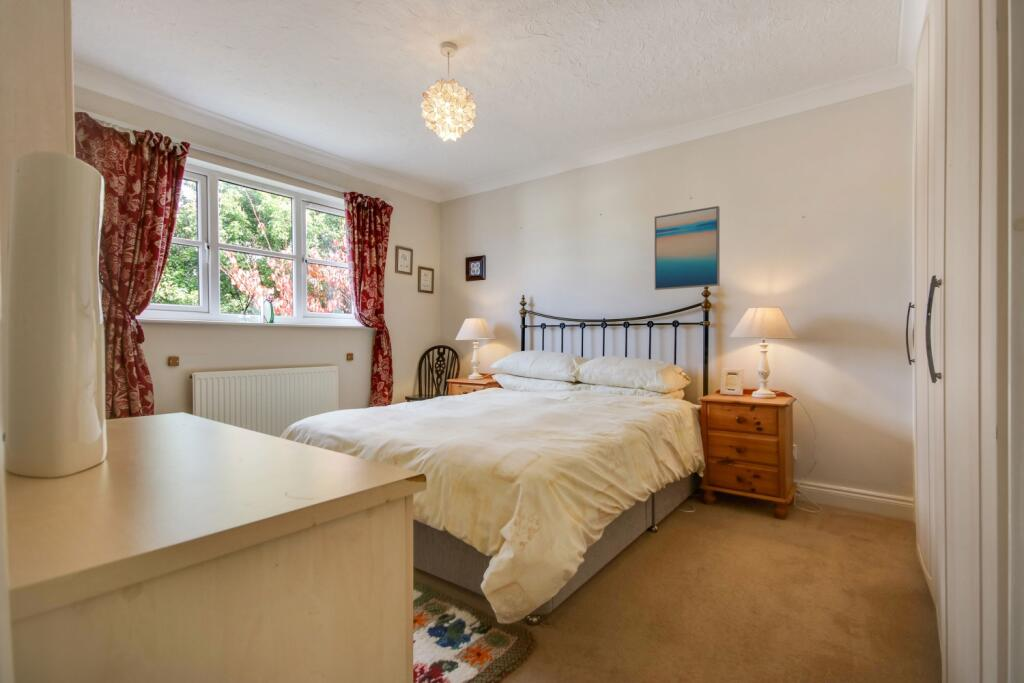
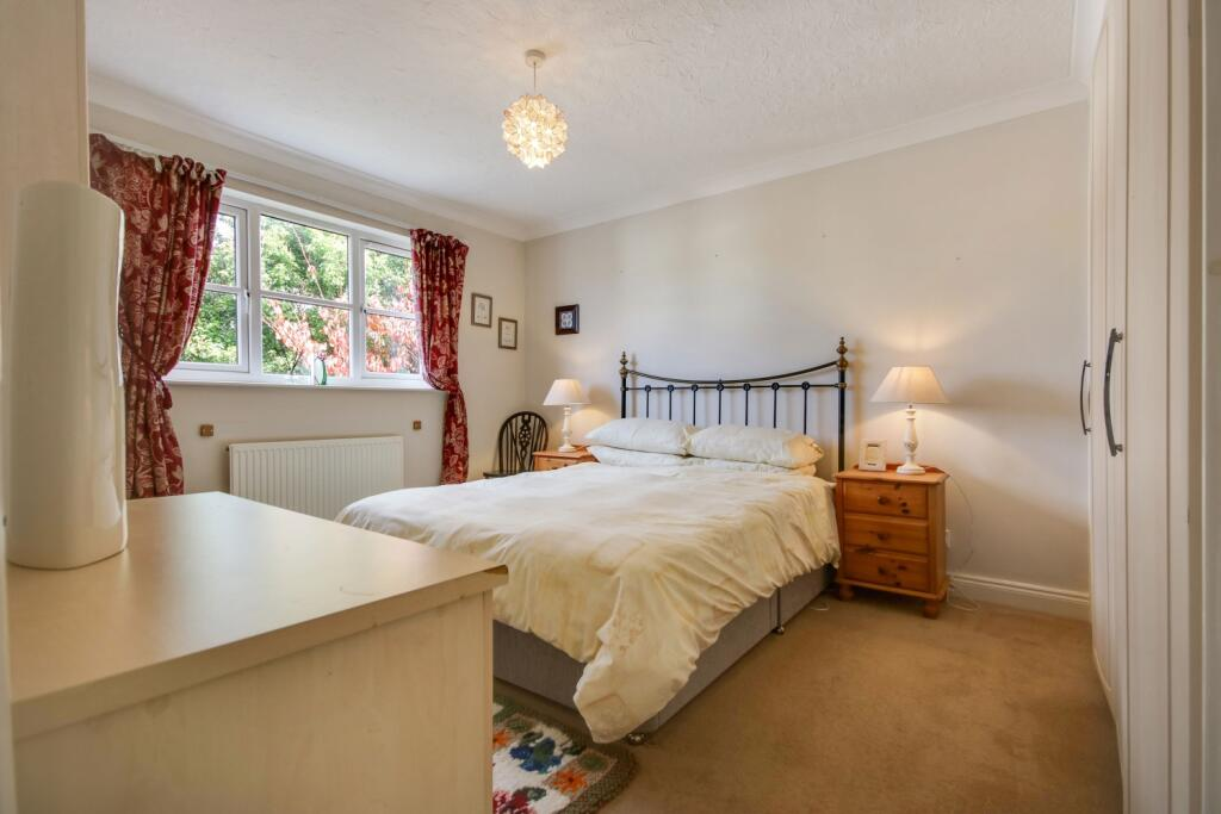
- wall art (685, 249)
